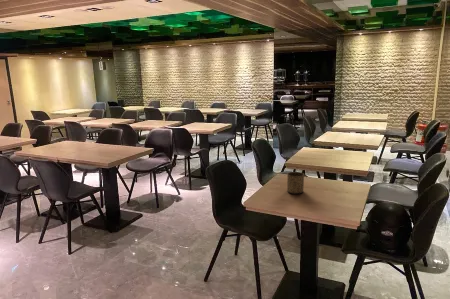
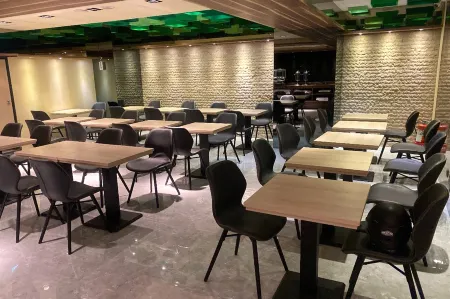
- cup (295, 182)
